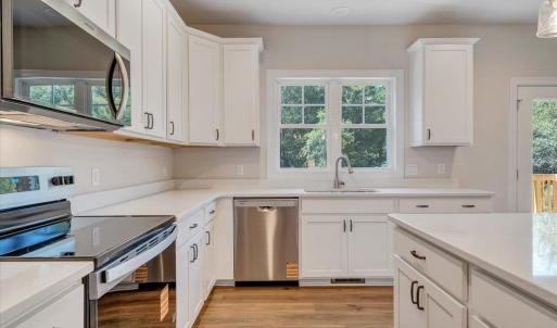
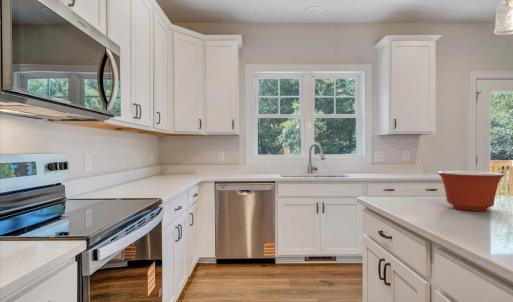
+ mixing bowl (469, 190)
